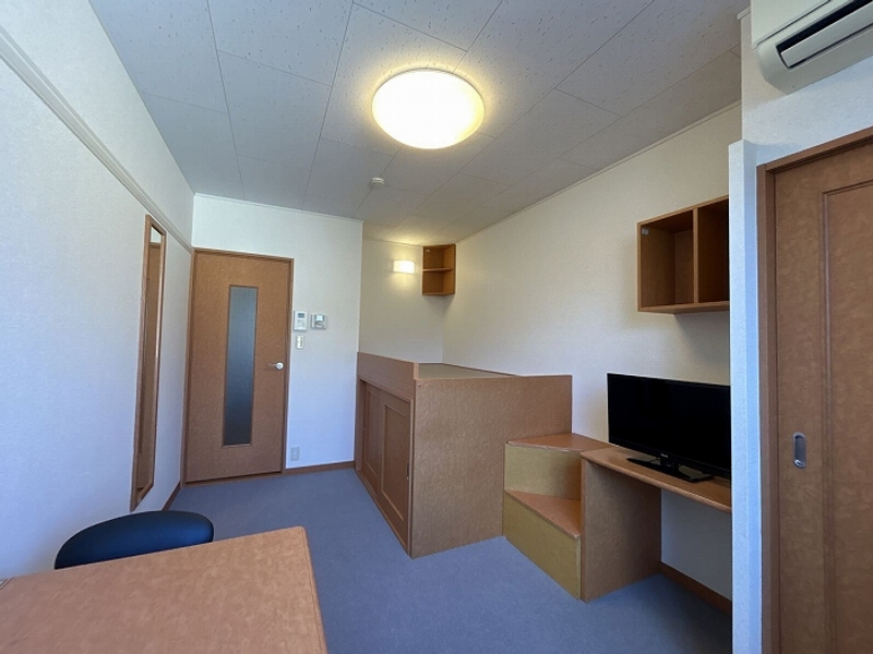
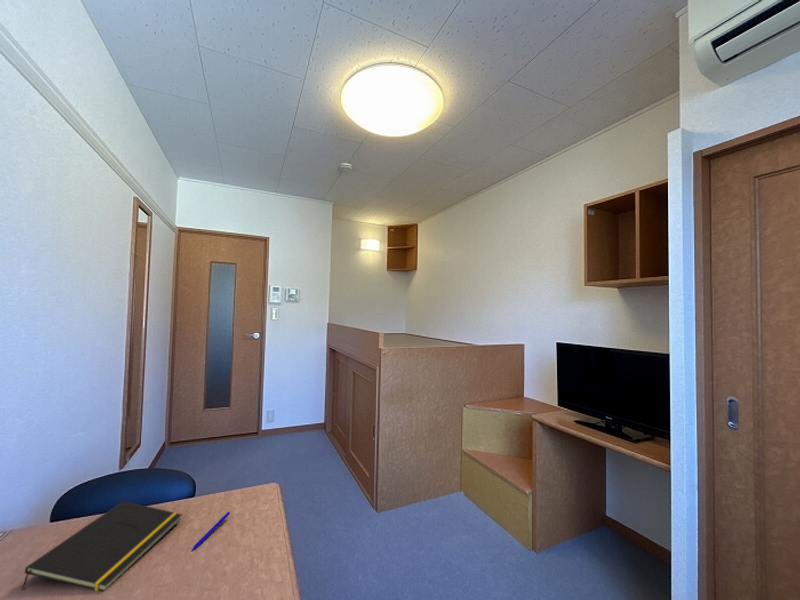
+ notepad (115, 539)
+ pen (211, 530)
